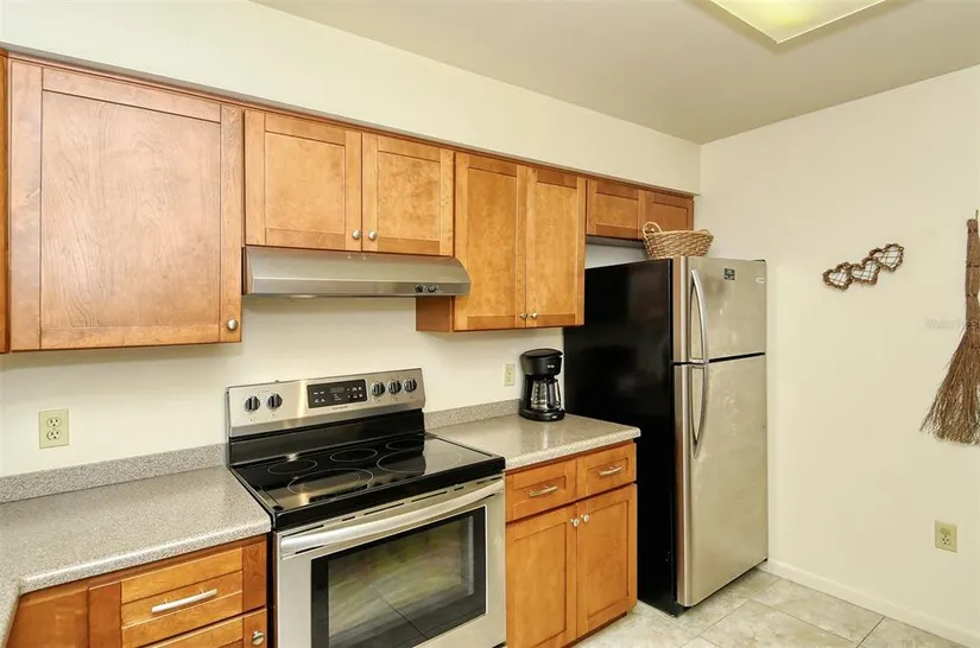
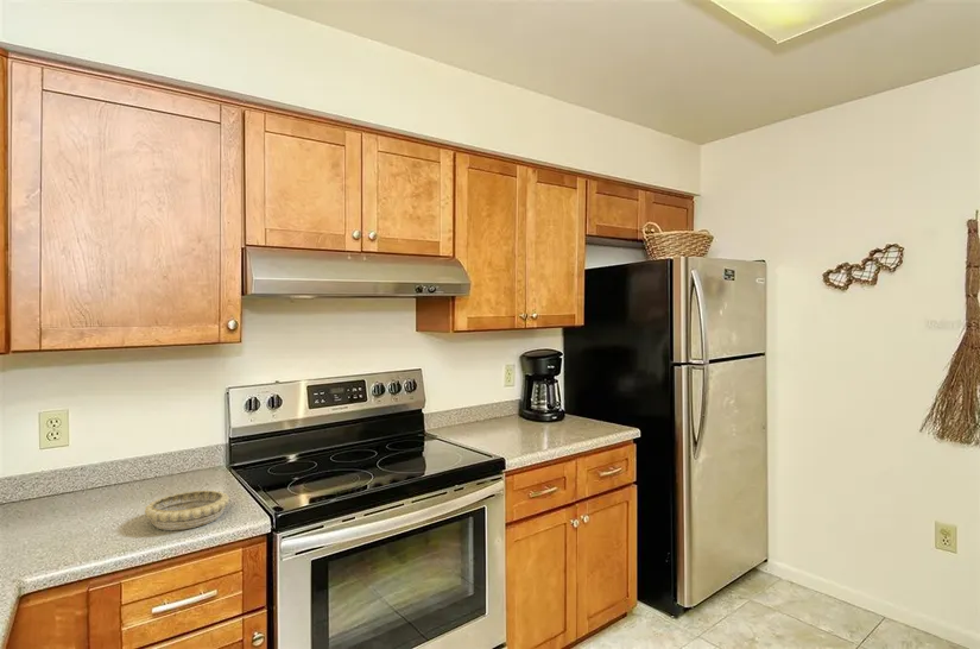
+ decorative bowl (188, 509)
